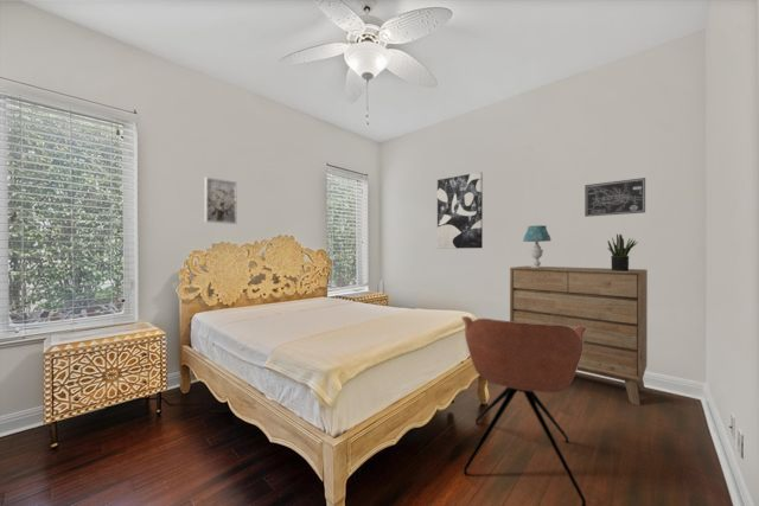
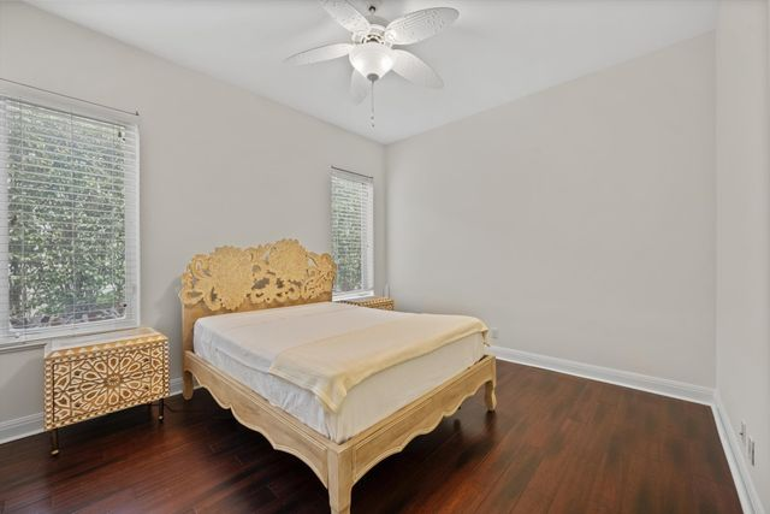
- wall art (221, 200)
- wall art (458, 212)
- potted plant (621, 251)
- armchair (519, 384)
- dresser (574, 324)
- wall art (613, 198)
- table lamp (536, 246)
